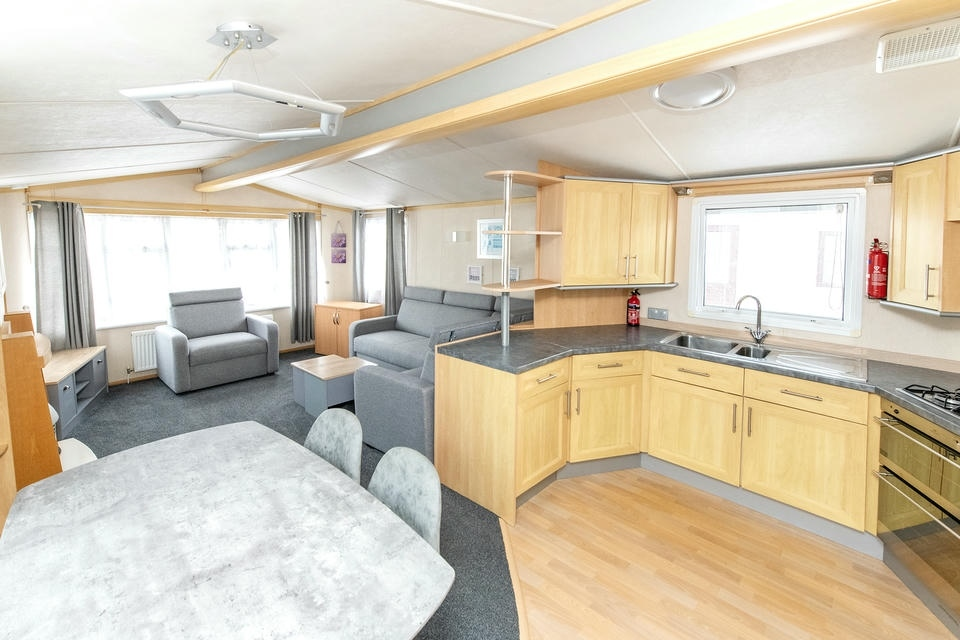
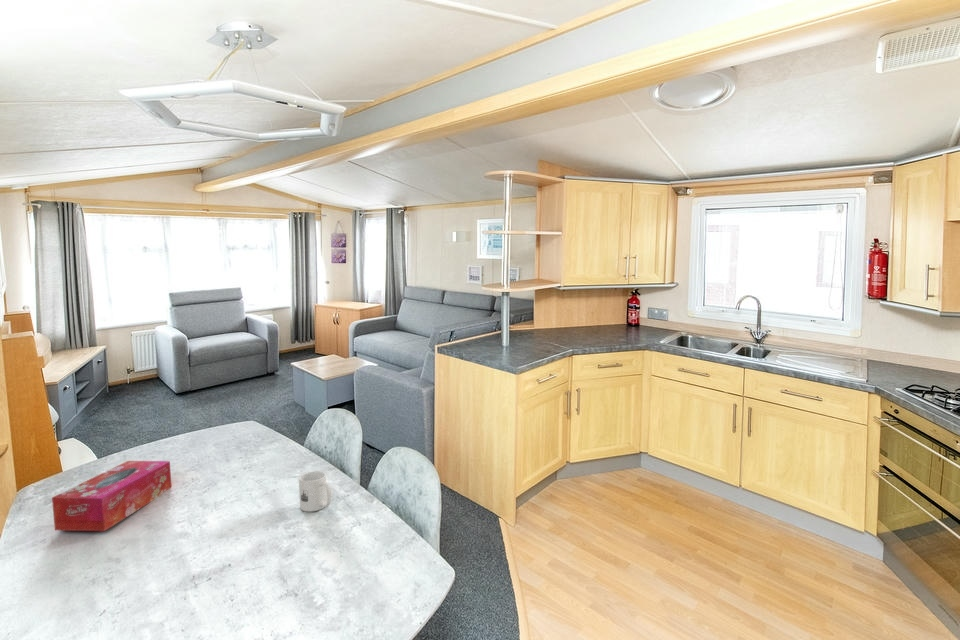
+ tissue box (117, 492)
+ mug (316, 492)
